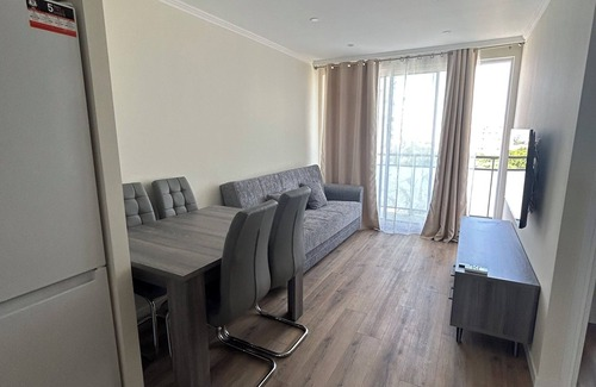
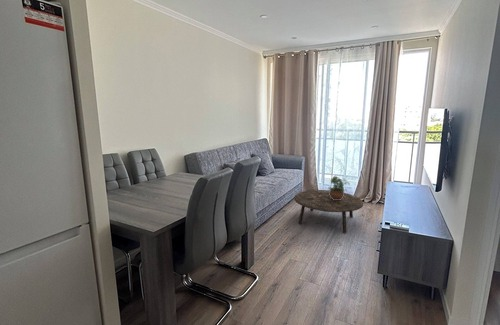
+ potted plant (336, 187)
+ coffee table (327, 209)
